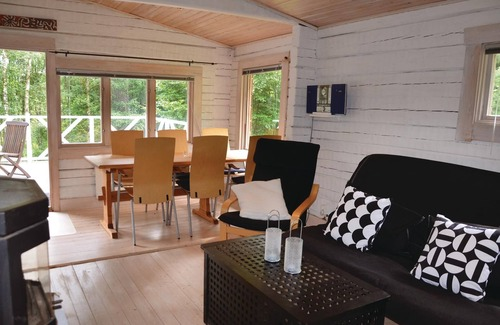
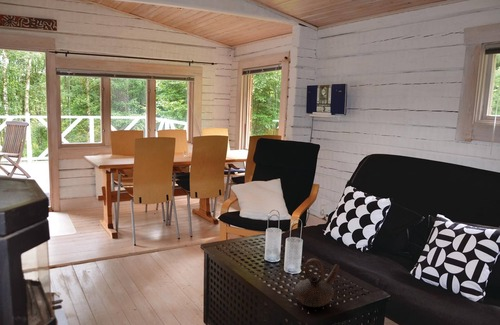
+ teapot (318, 279)
